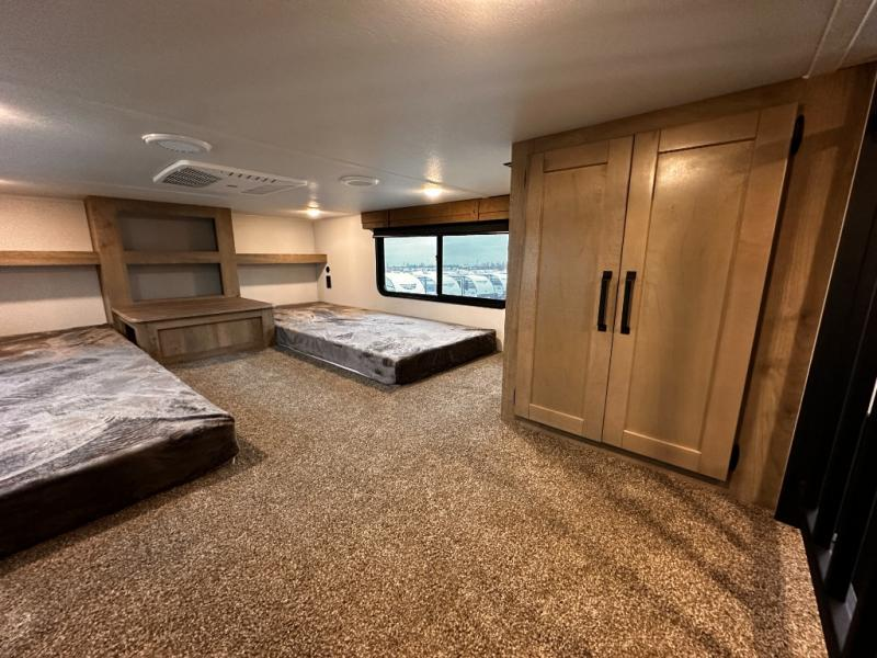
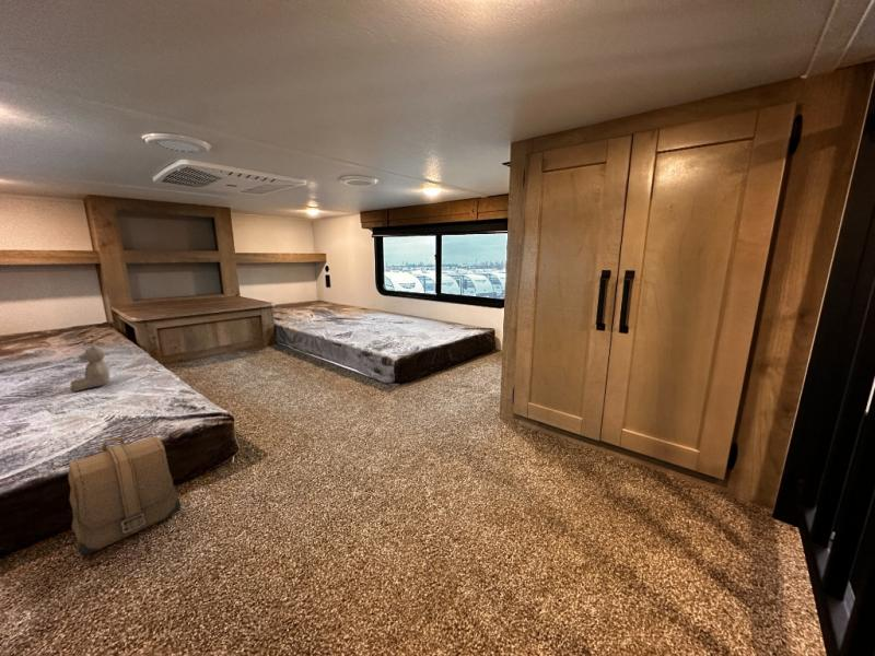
+ teddy bear (88, 365)
+ backpack (124, 487)
